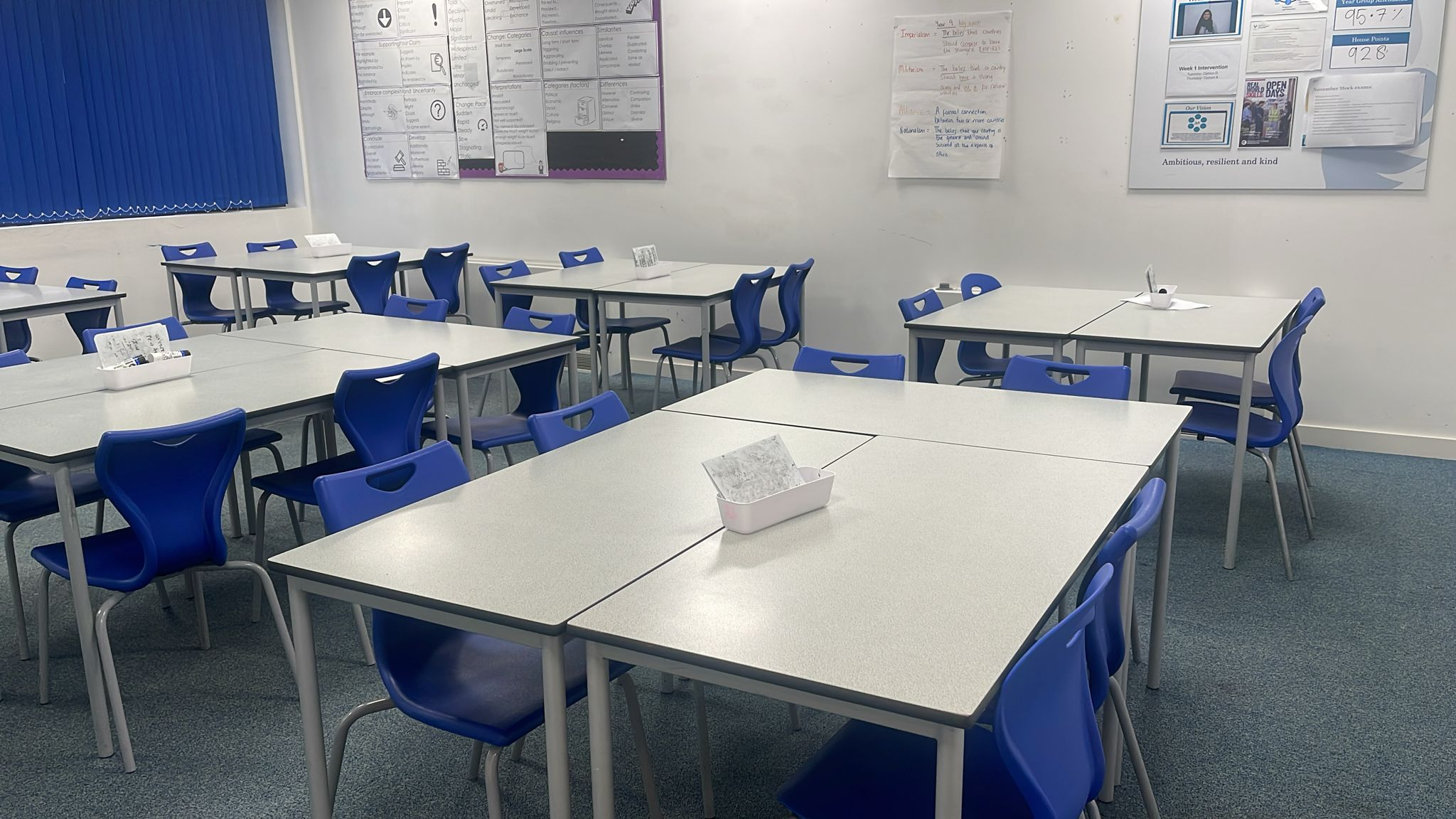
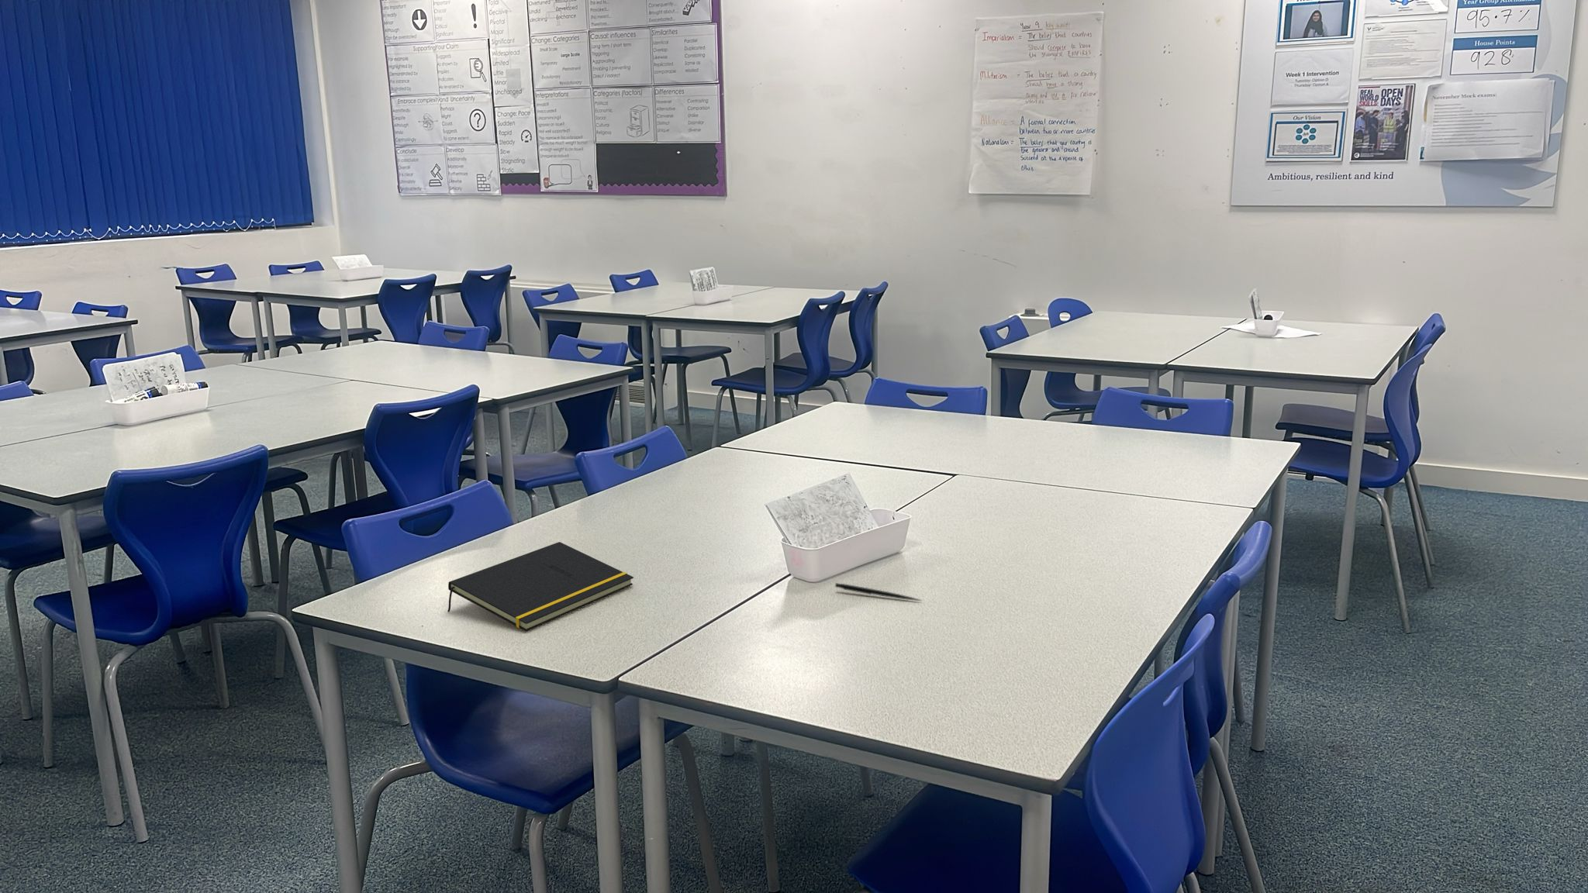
+ pen (878, 592)
+ notepad (543, 583)
